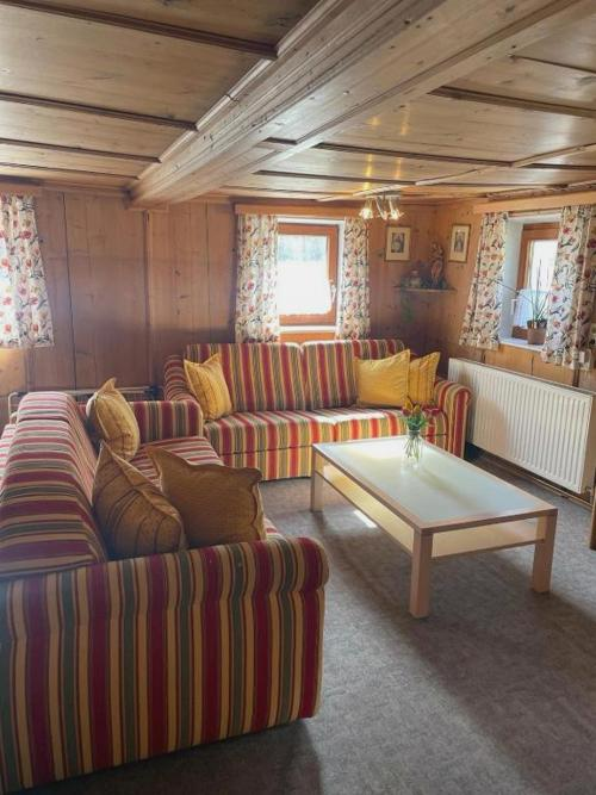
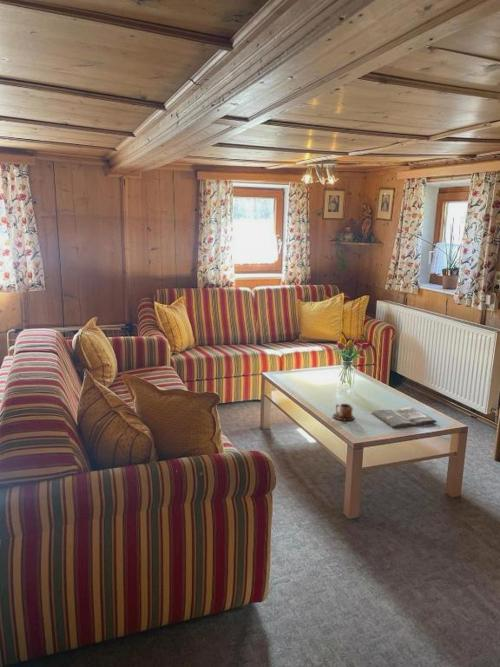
+ mug (343, 411)
+ magazine (403, 416)
